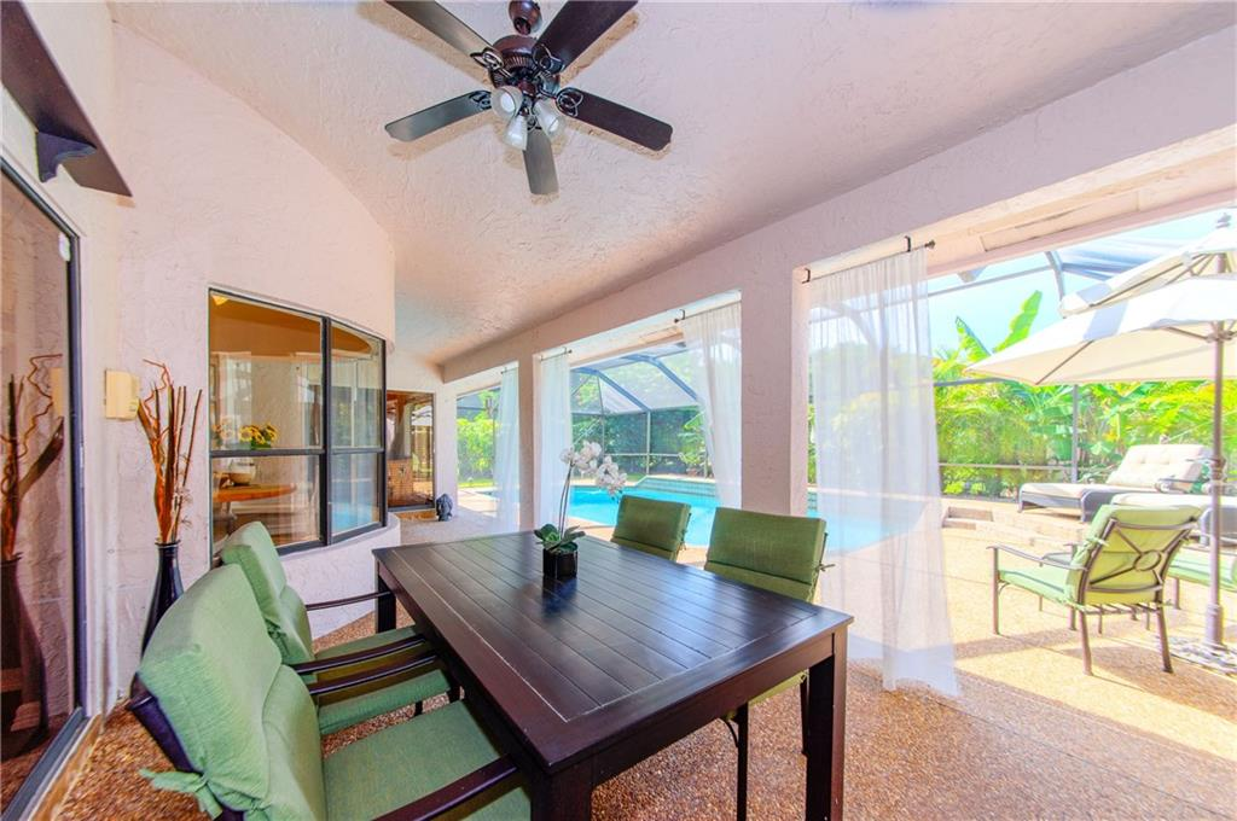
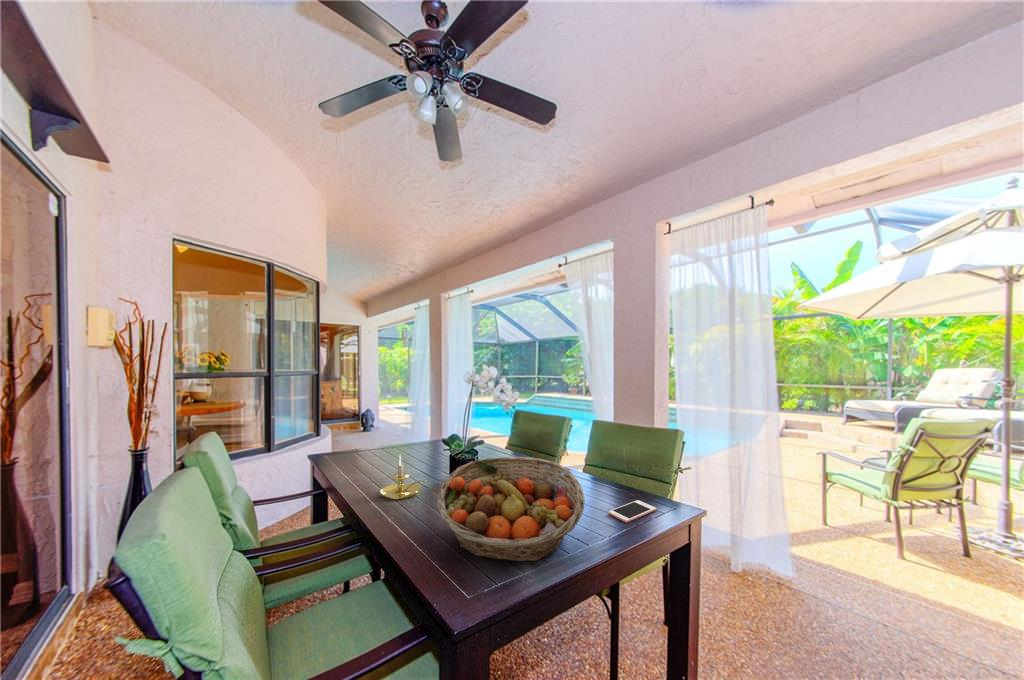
+ candle holder (403, 474)
+ cell phone (632, 510)
+ fruit basket (510, 504)
